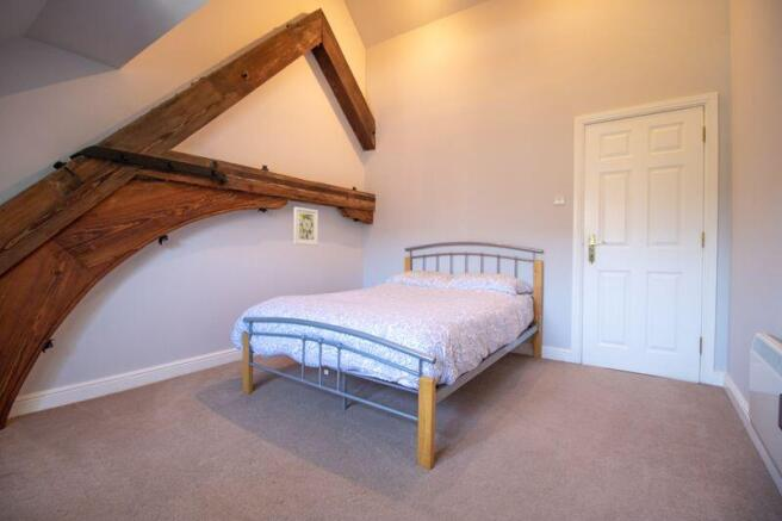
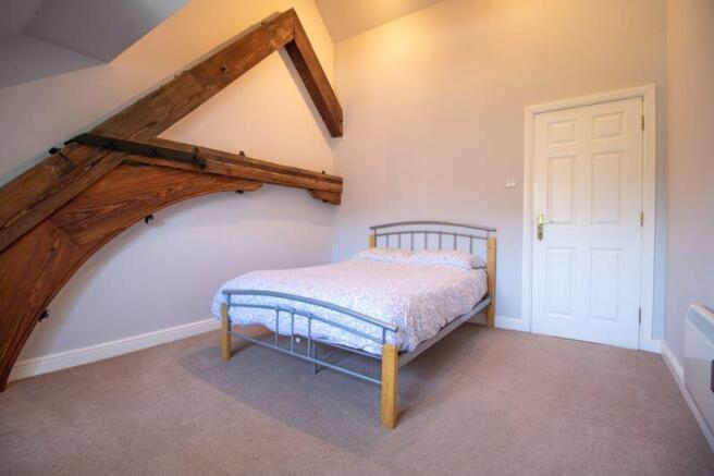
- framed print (305, 227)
